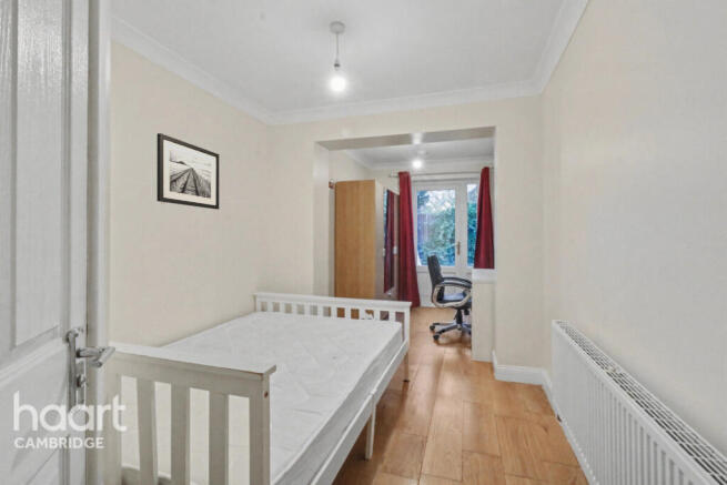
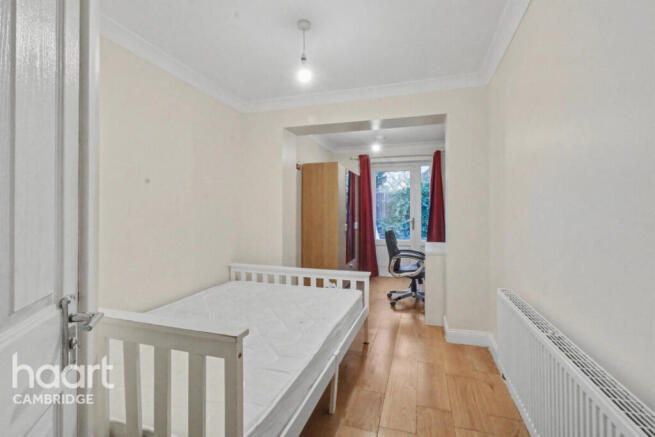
- wall art (191, 174)
